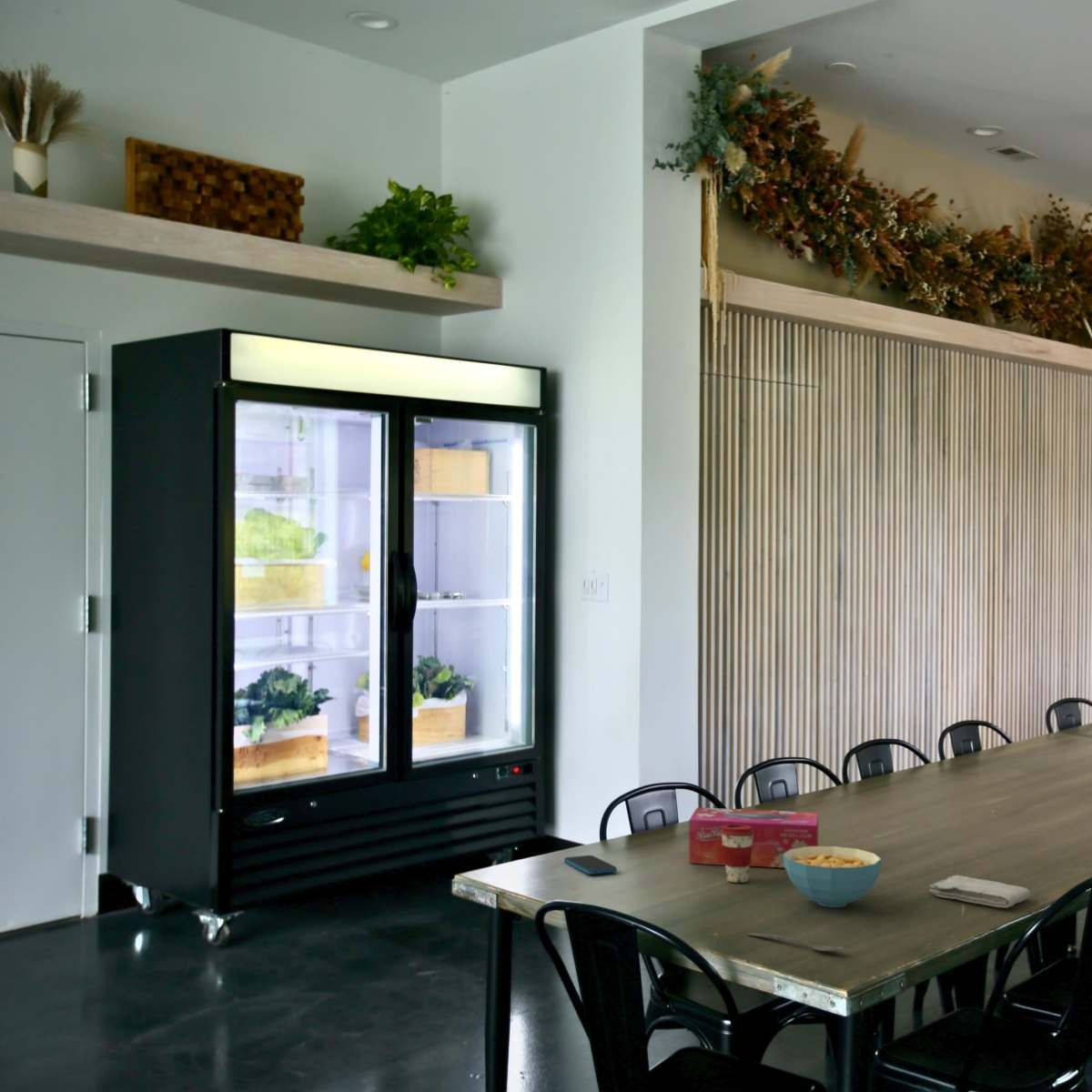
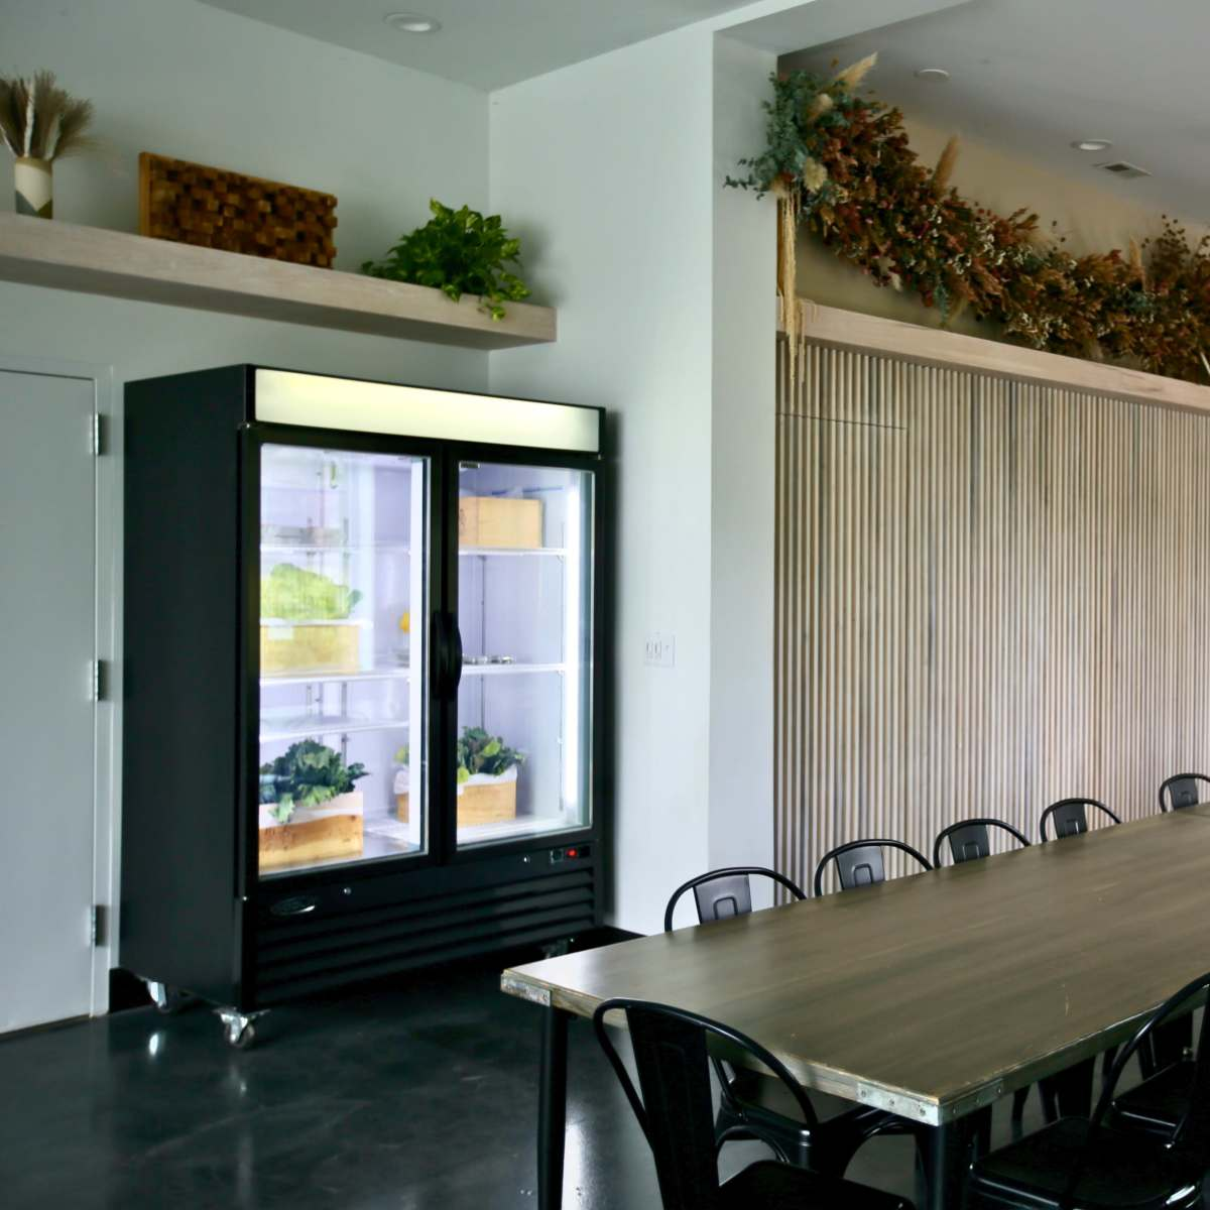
- tissue box (754, 837)
- cereal bowl (832, 880)
- coffee cup (737, 853)
- spoon (794, 941)
- washcloth (979, 890)
- smartphone (590, 864)
